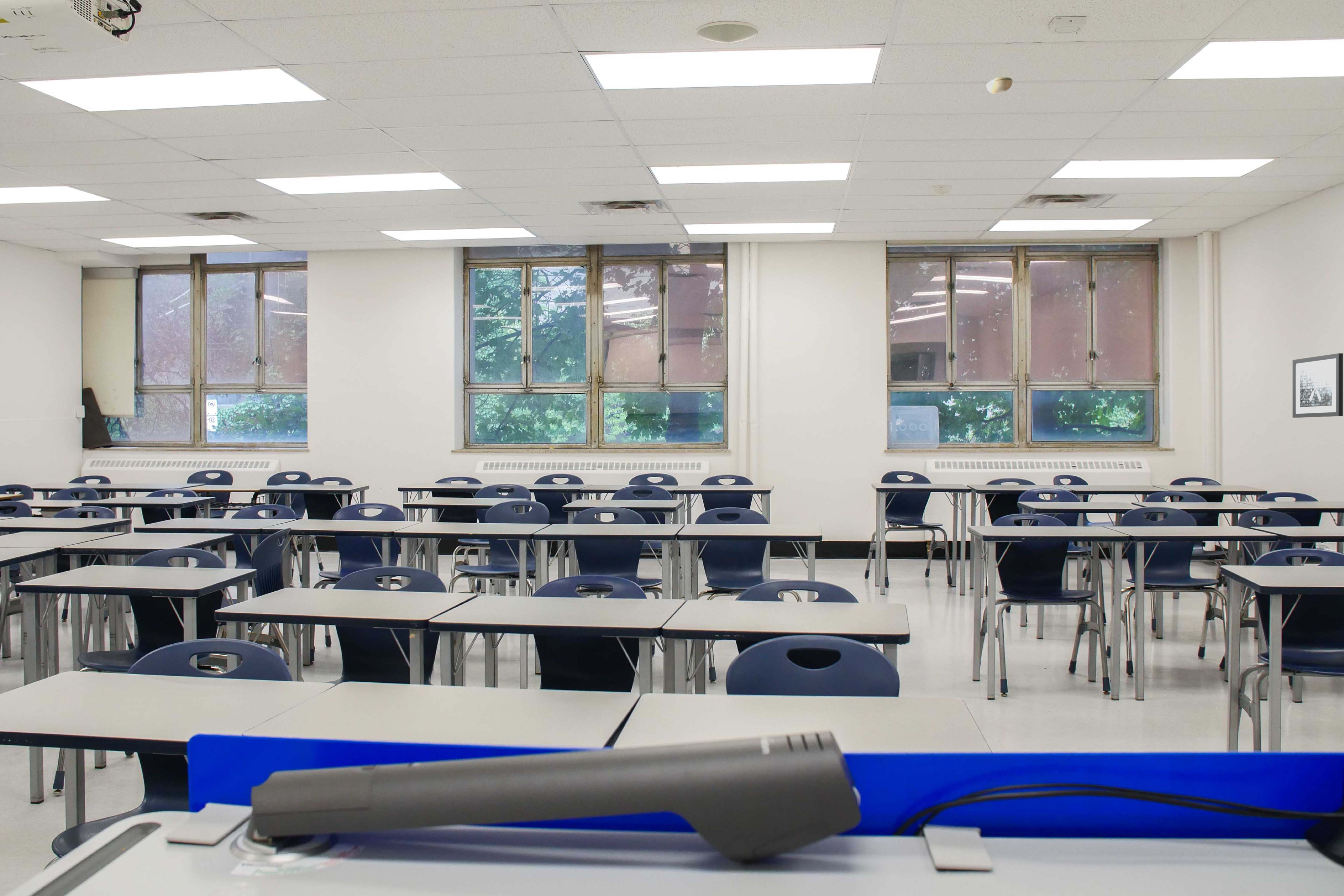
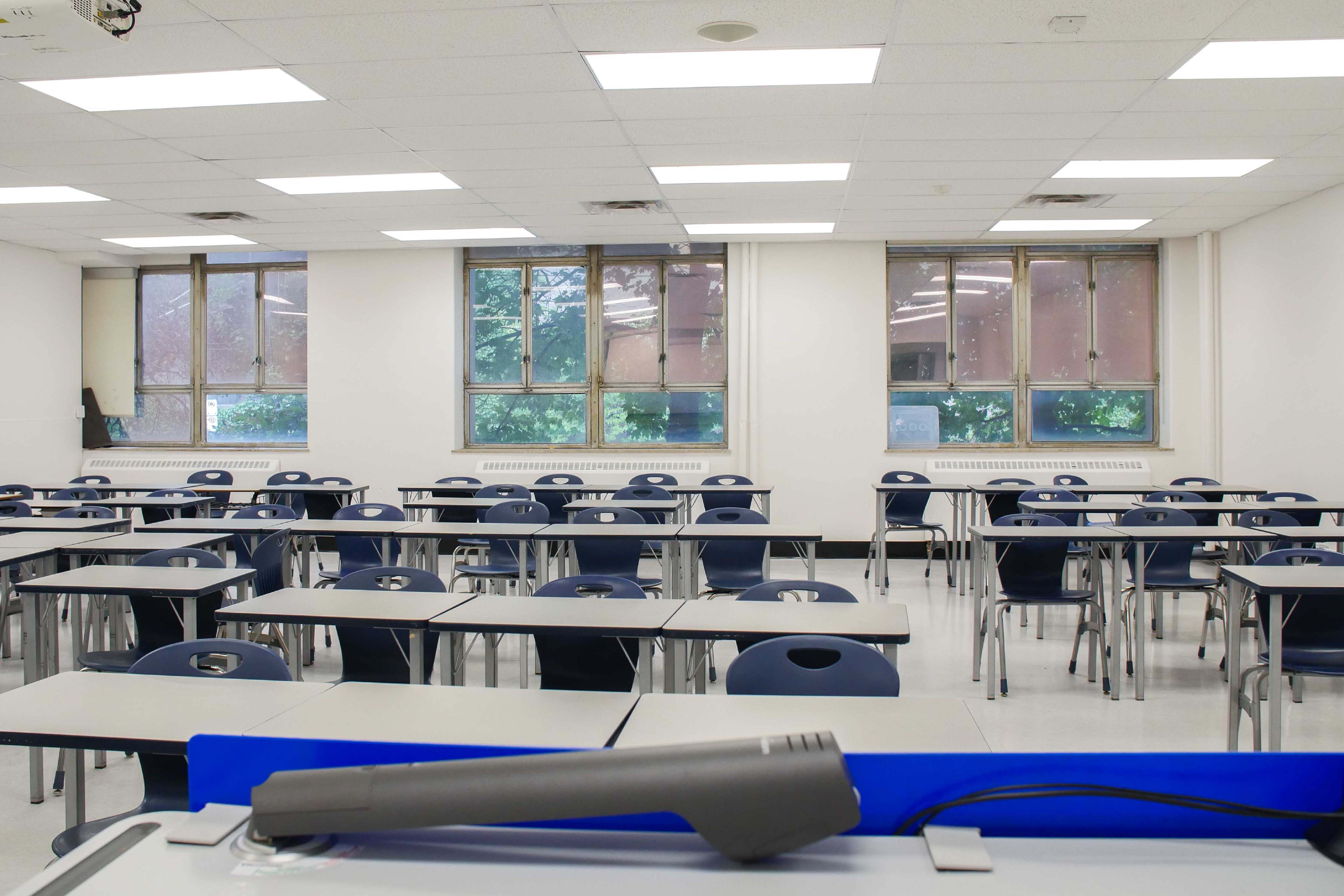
- smoke detector (999, 85)
- wall art (1316, 387)
